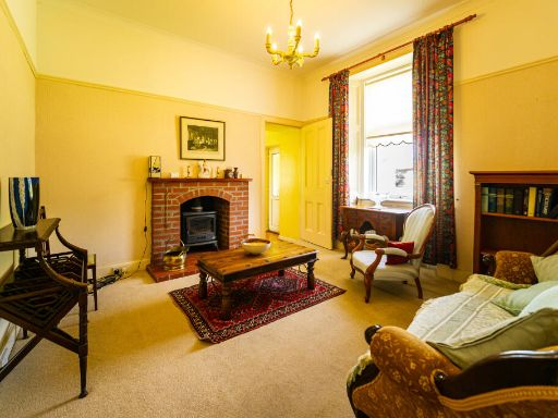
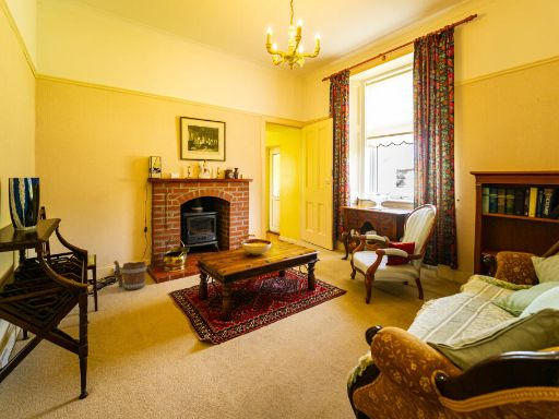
+ bucket (129, 274)
